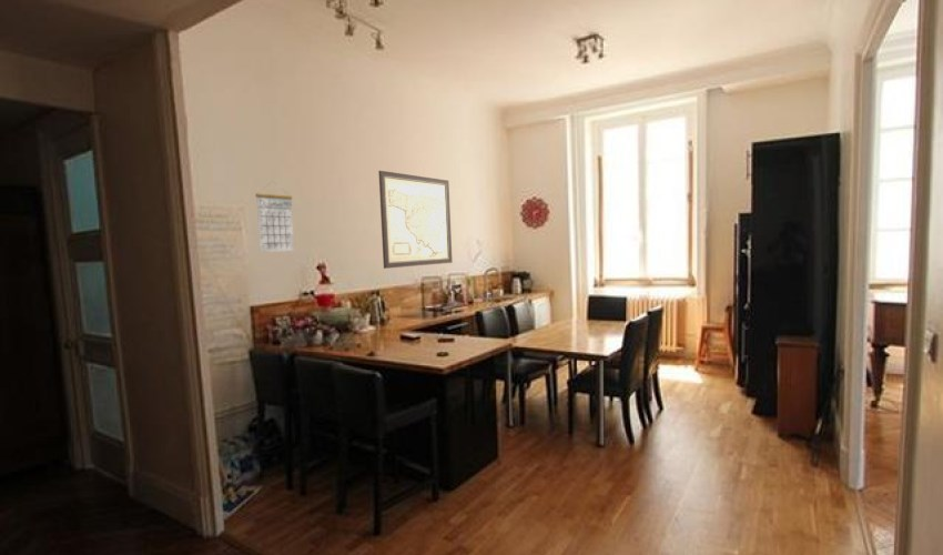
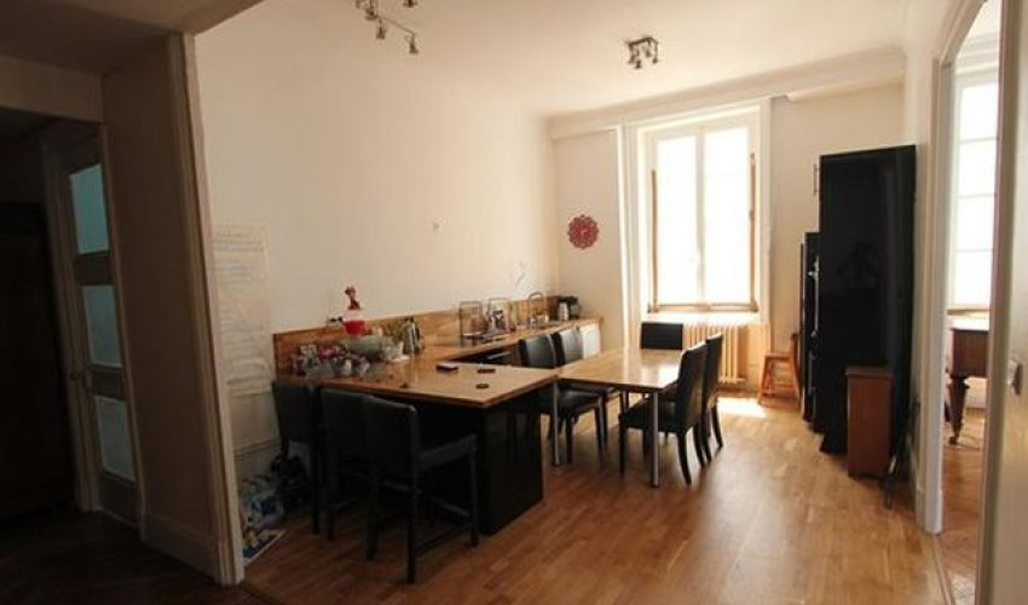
- calendar (275, 216)
- wall art (418, 221)
